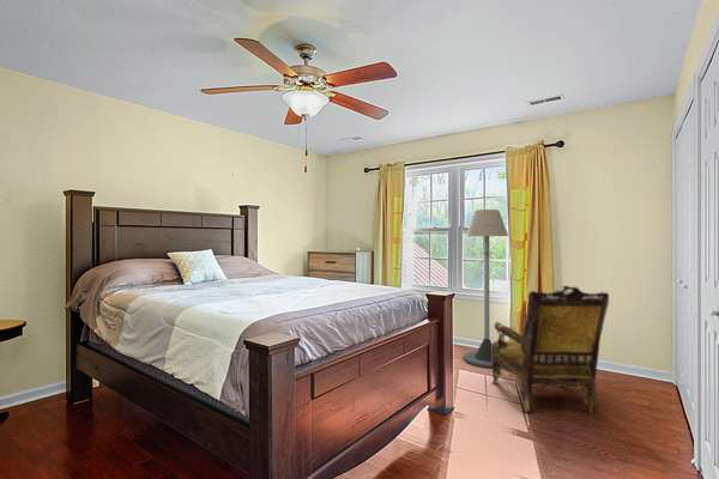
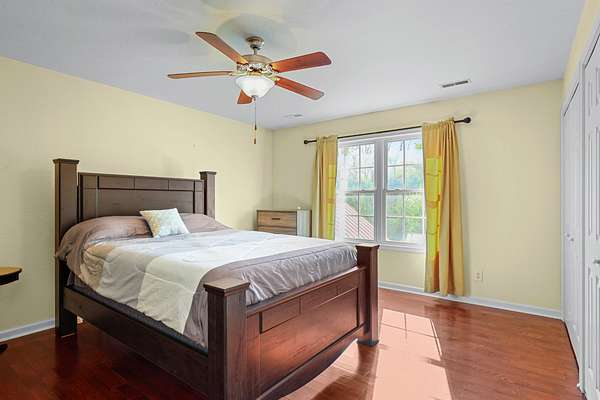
- floor lamp (487, 285)
- armchair (546, 339)
